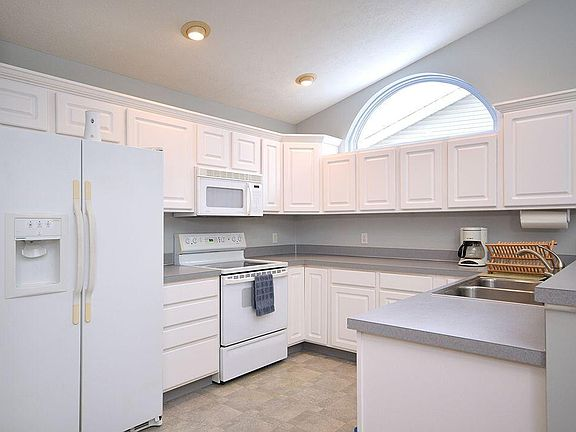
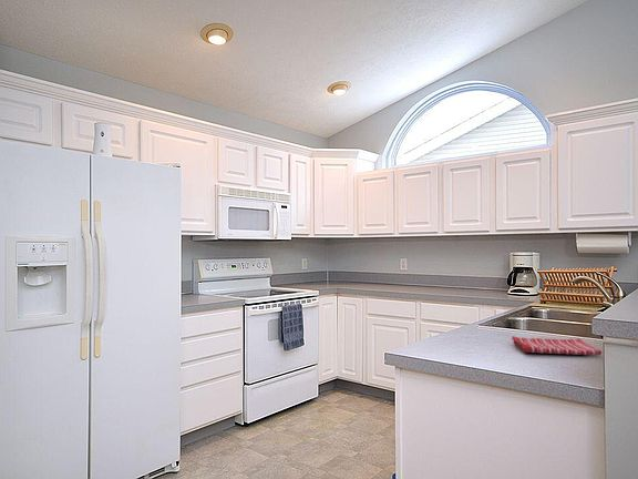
+ dish towel (553, 345)
